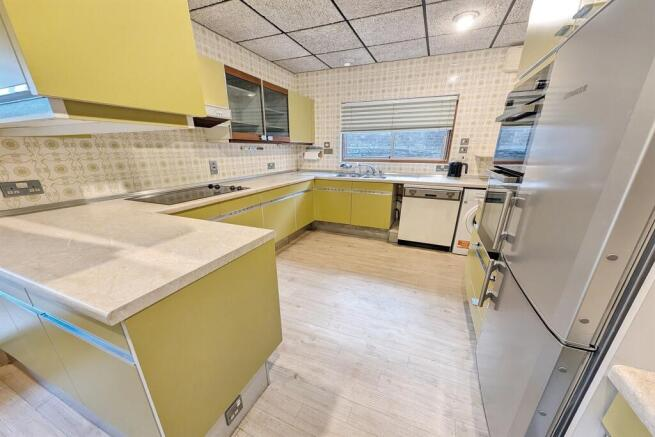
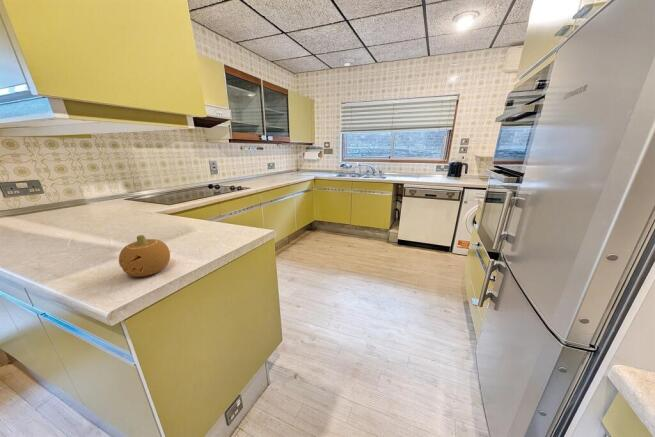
+ fruit (144, 253)
